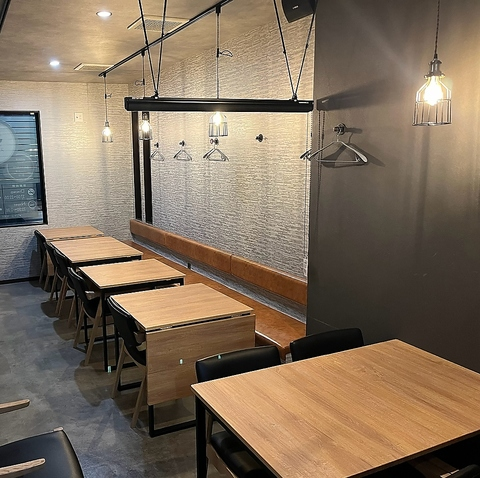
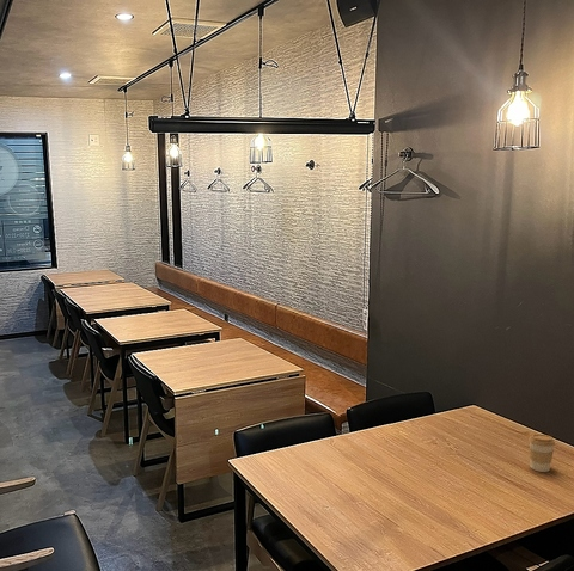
+ coffee cup (541, 452)
